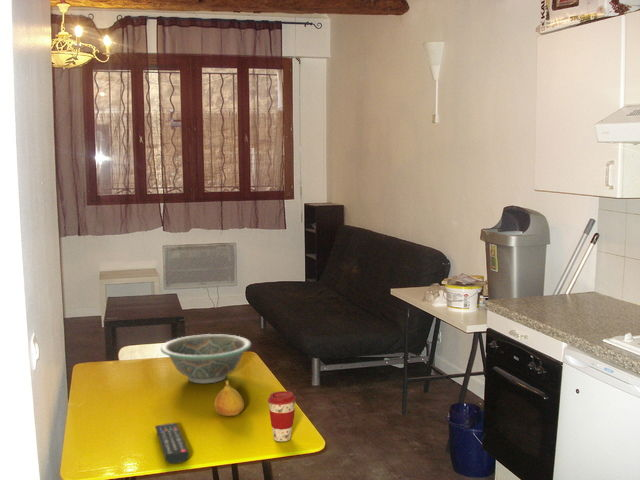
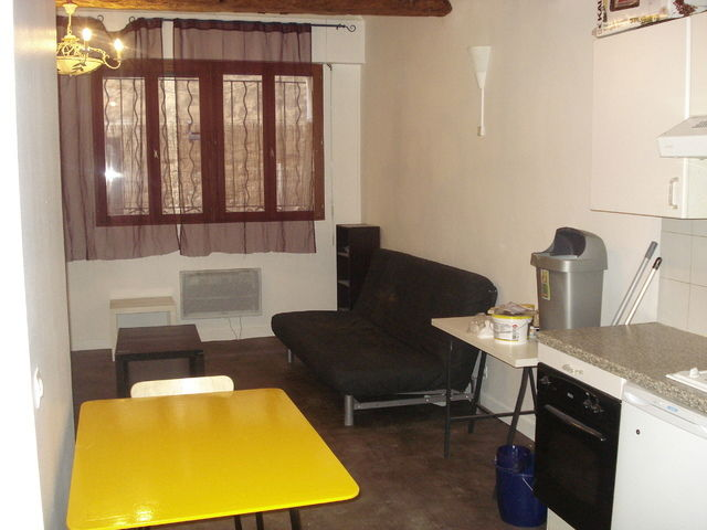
- coffee cup (282, 416)
- fruit (229, 397)
- decorative bowl (206, 361)
- remote control (171, 441)
